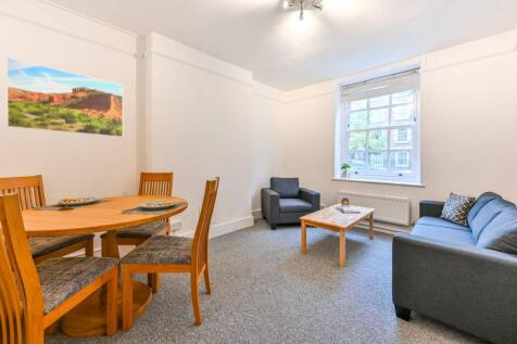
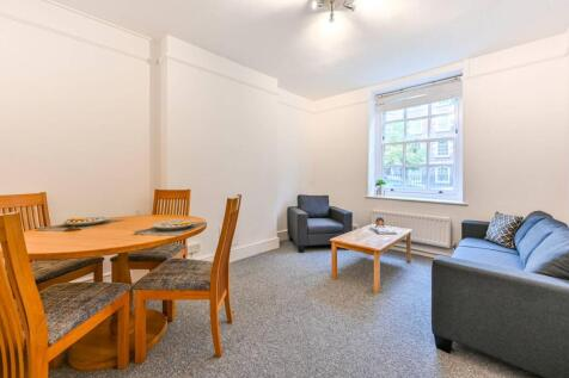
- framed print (73, 102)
